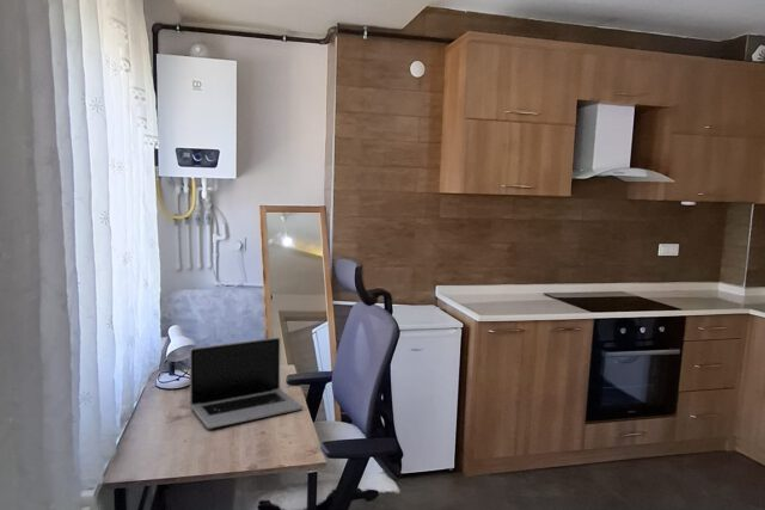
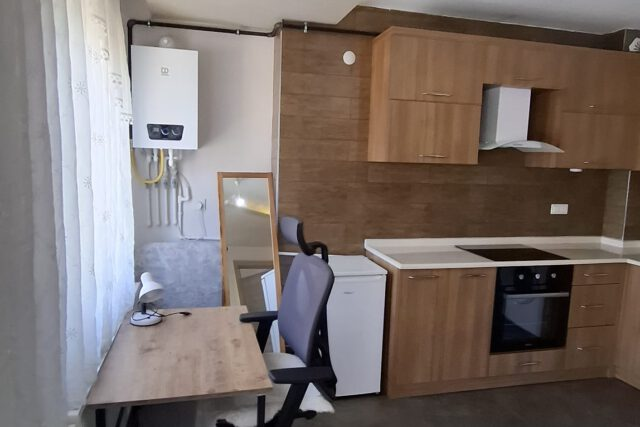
- laptop (246, 379)
